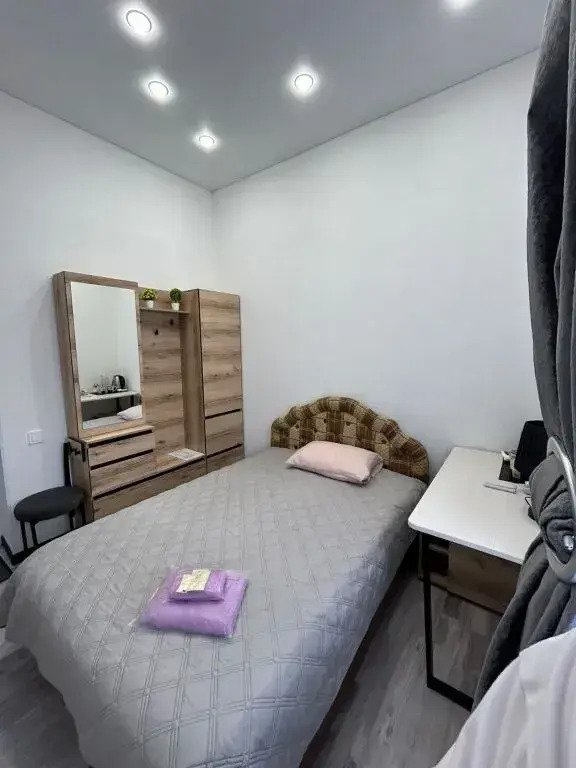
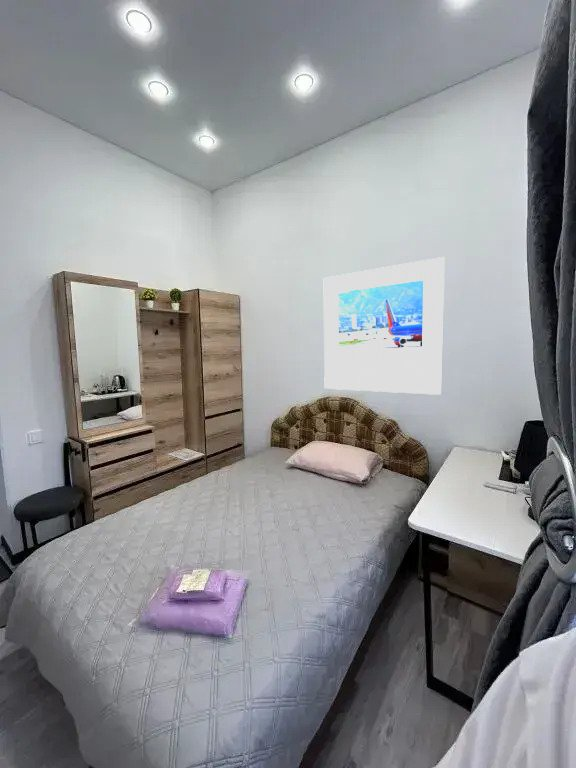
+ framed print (377, 331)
